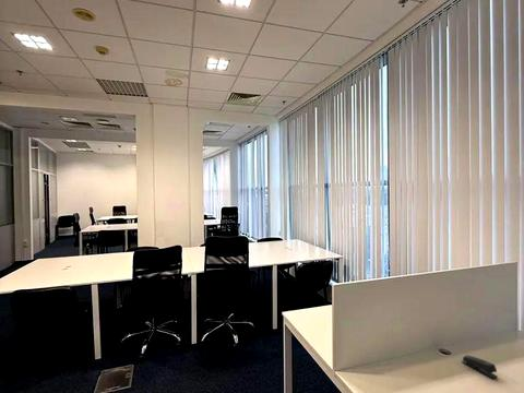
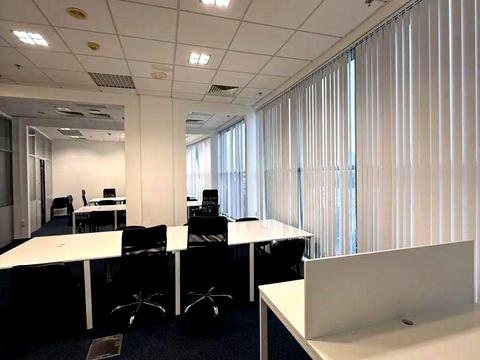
- stapler (478, 362)
